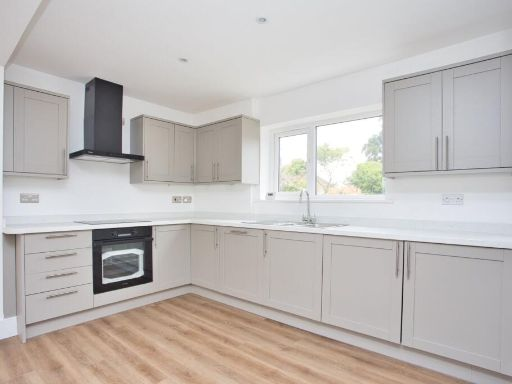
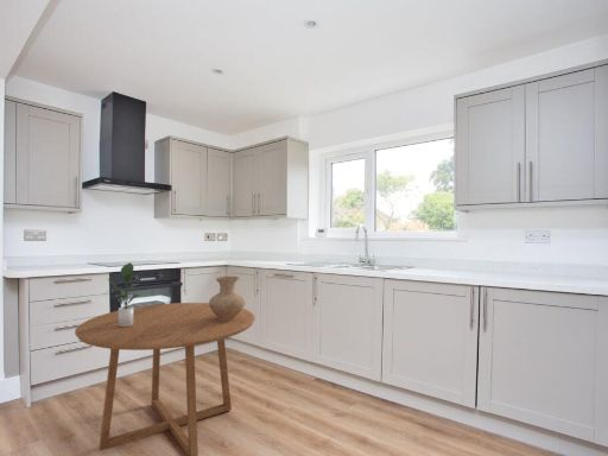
+ vase (227, 297)
+ potted plant (124, 294)
+ dining table (158, 373)
